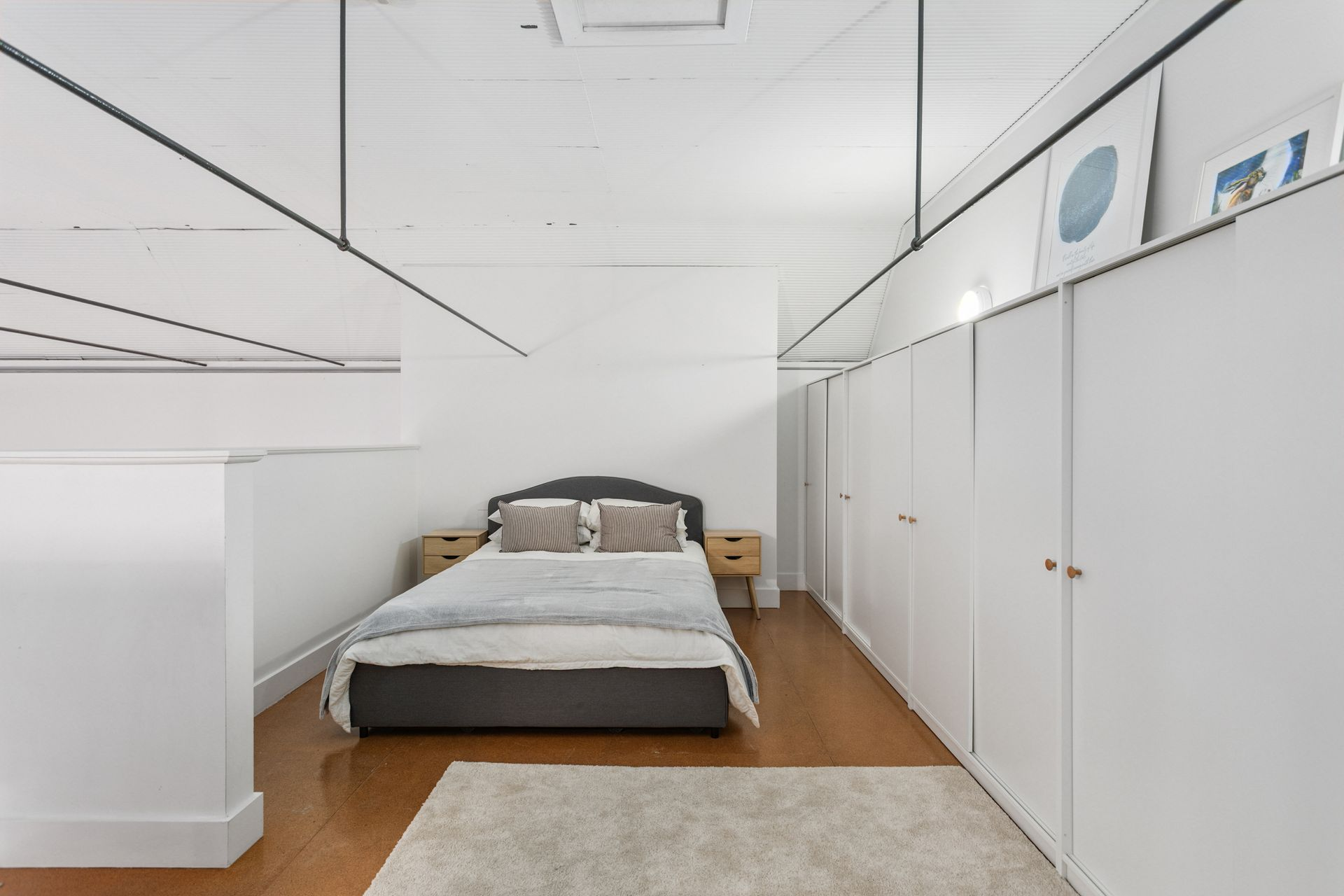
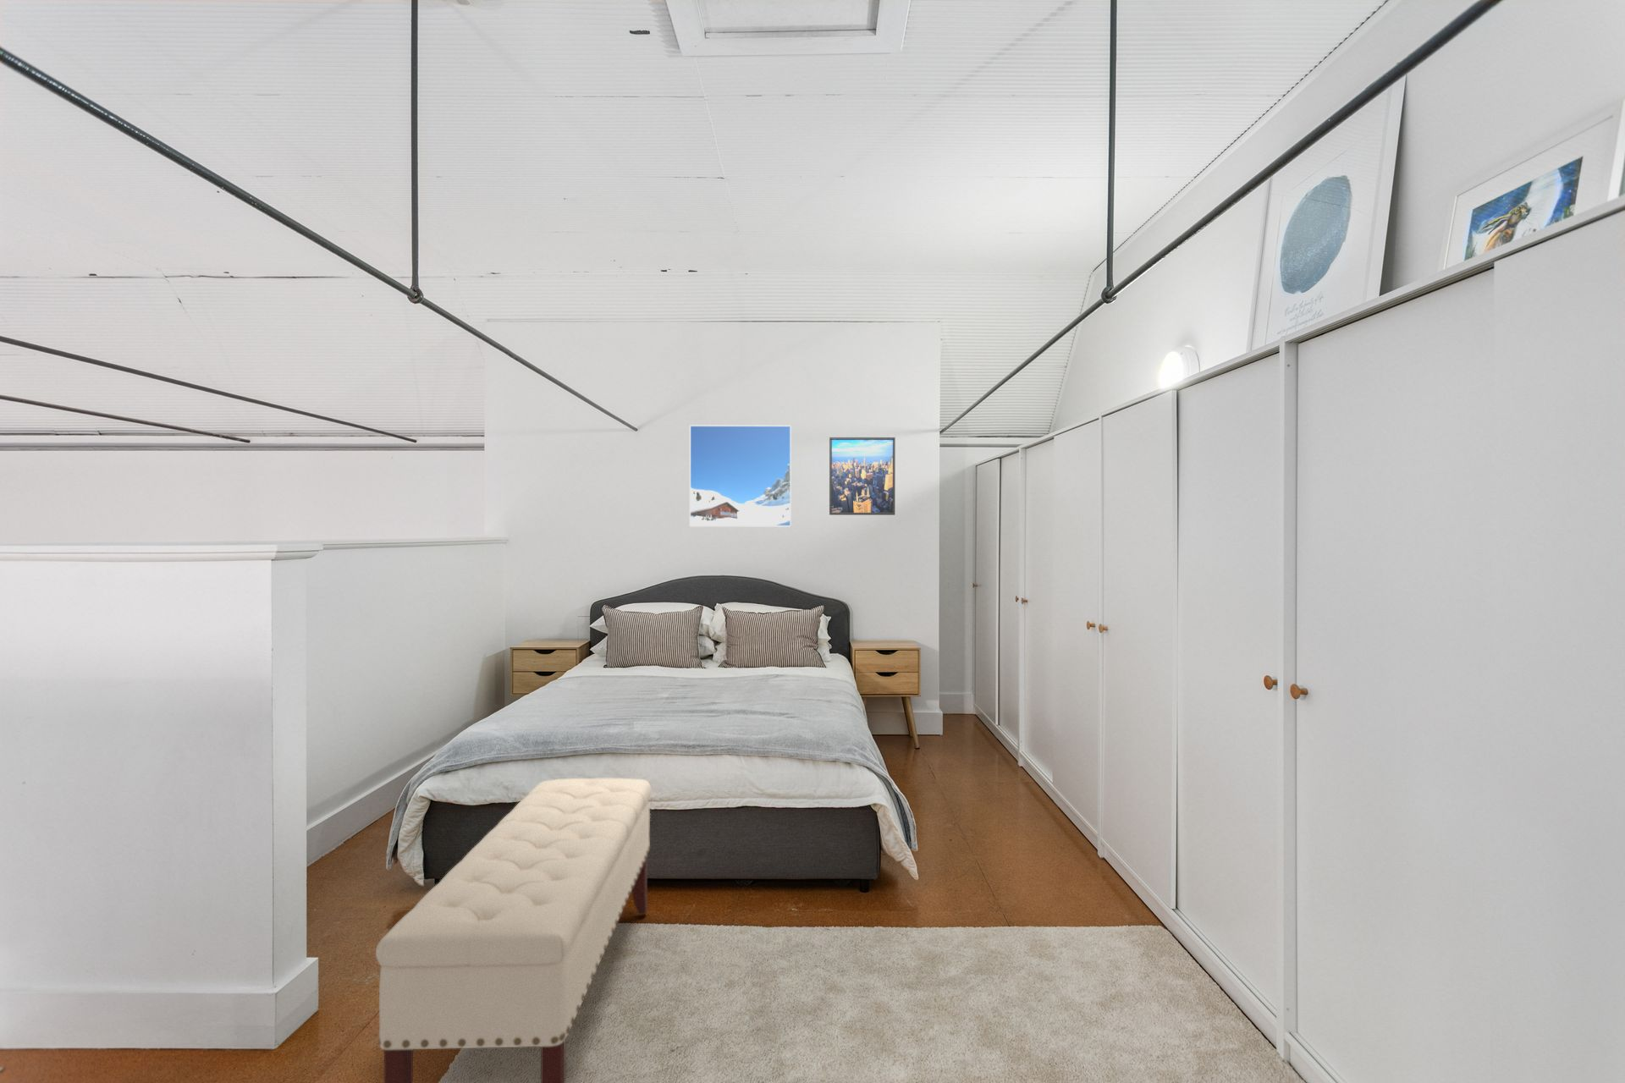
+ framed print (862, 475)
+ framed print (740, 475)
+ bench (547, 917)
